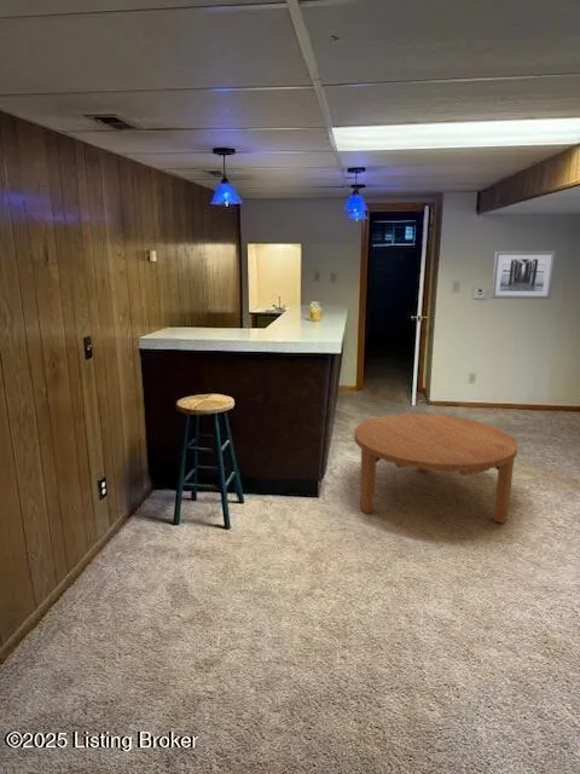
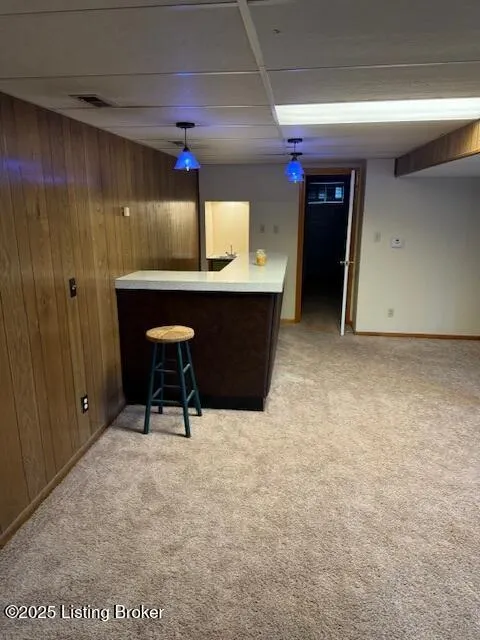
- coffee table (430, 467)
- wall art (522, 275)
